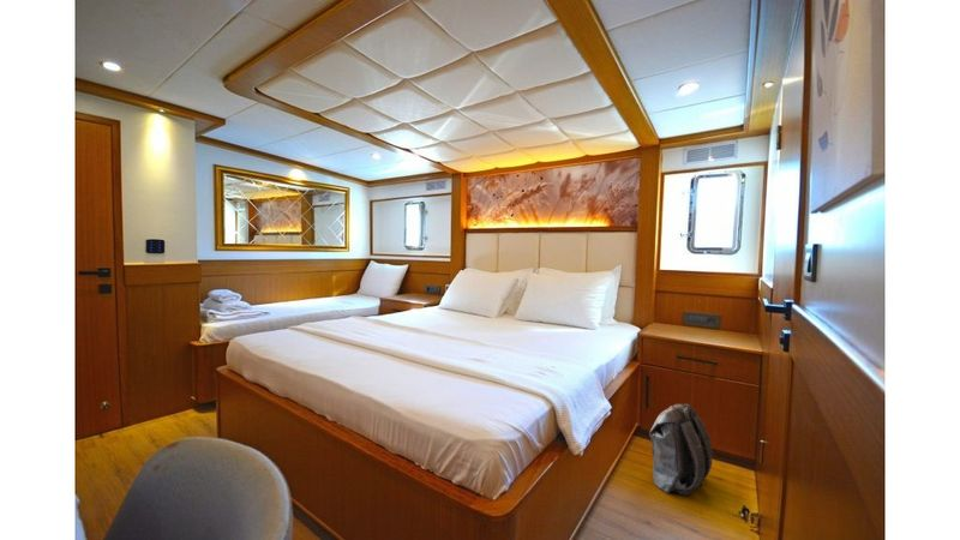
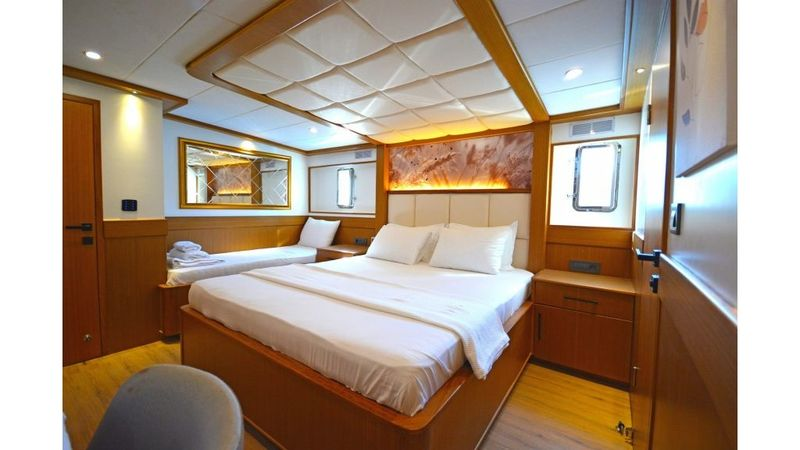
- backpack (680, 443)
